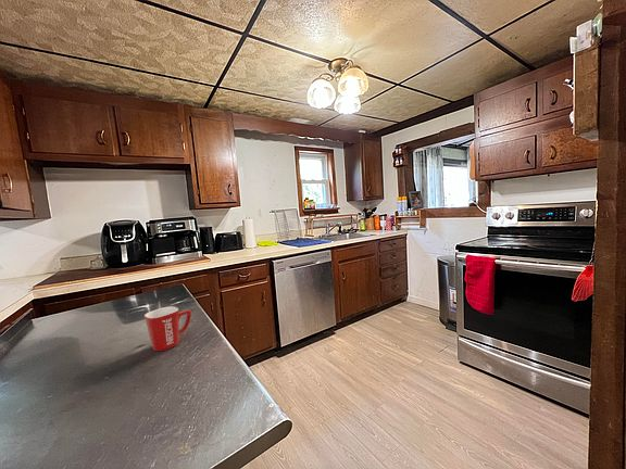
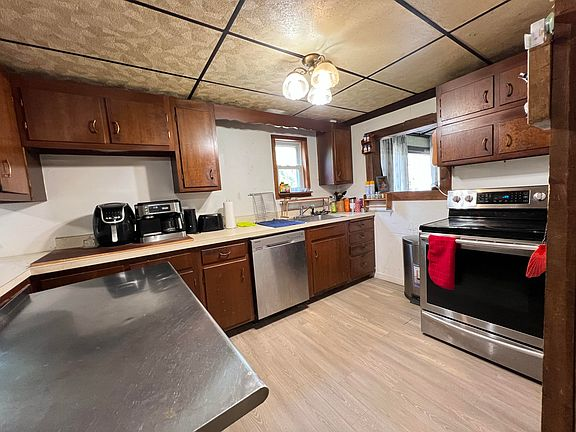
- mug (171, 326)
